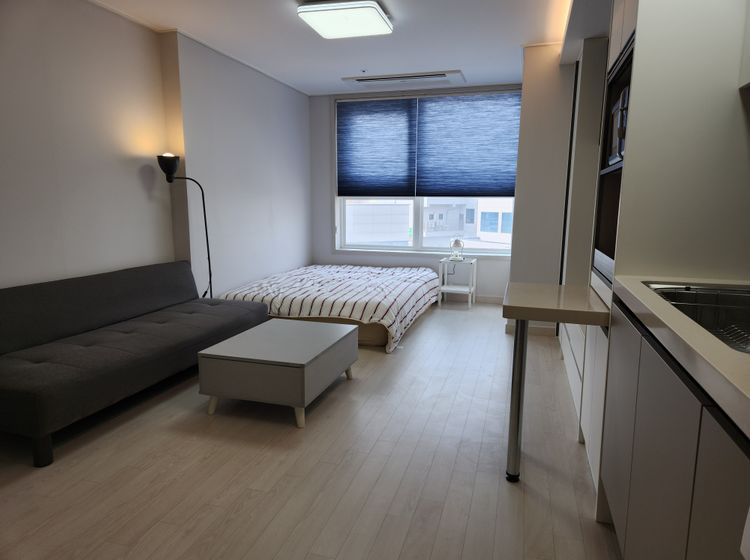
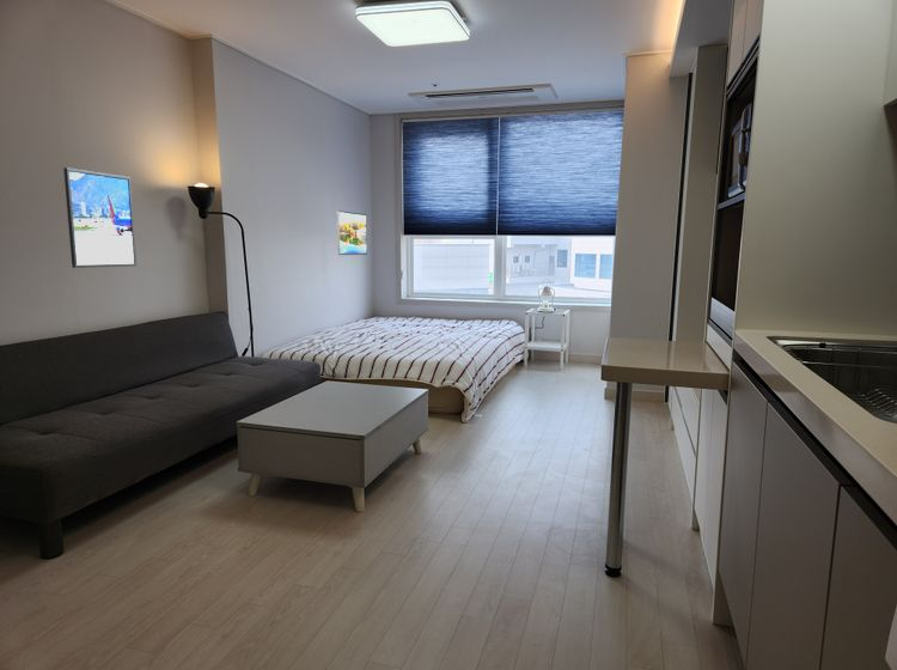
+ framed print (102, 220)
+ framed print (353, 233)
